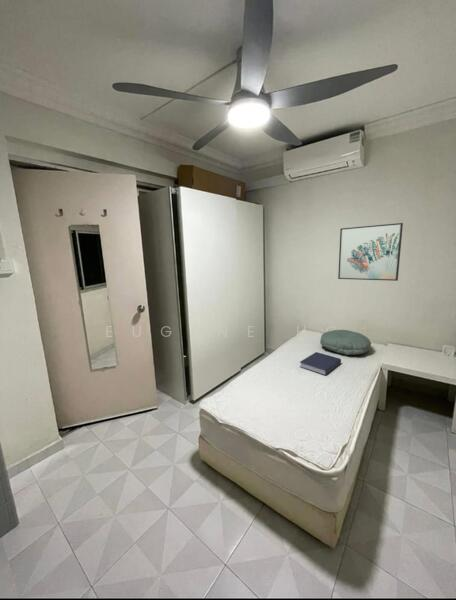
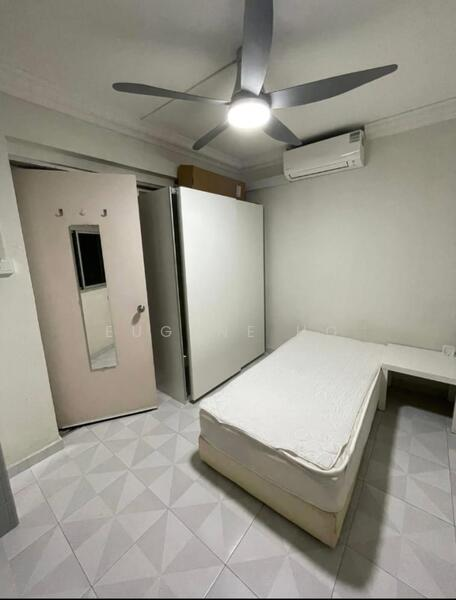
- pillow (344, 341)
- wall art (367, 253)
- book (320, 362)
